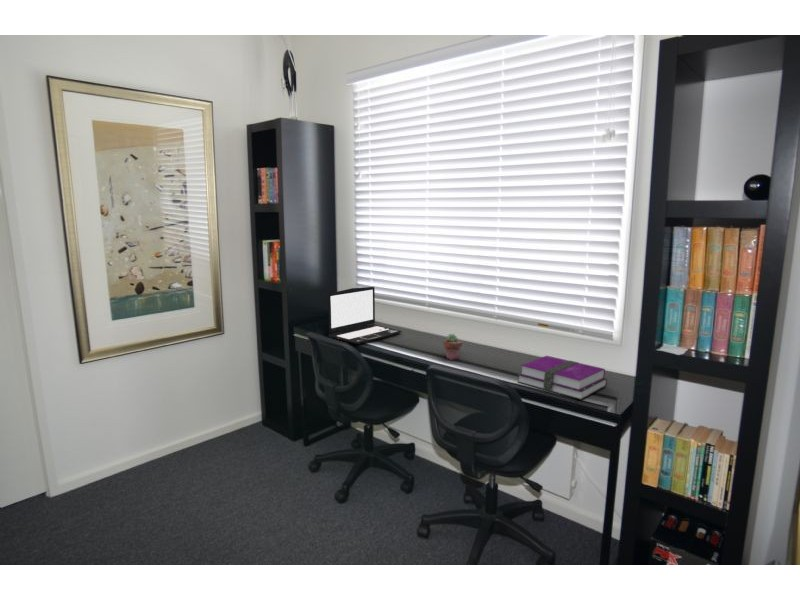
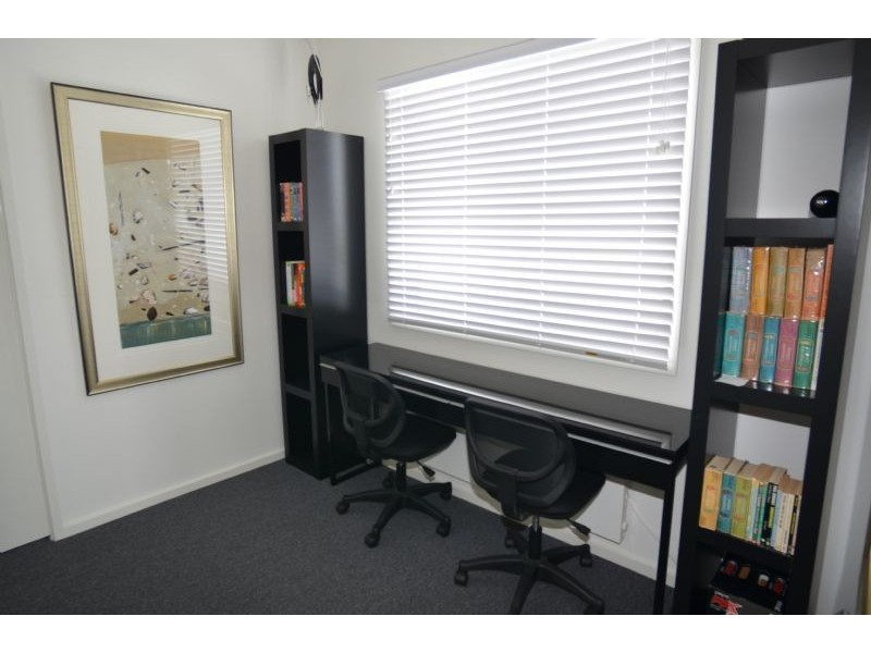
- hardback book (562, 375)
- potted succulent (452, 346)
- laptop (366, 313)
